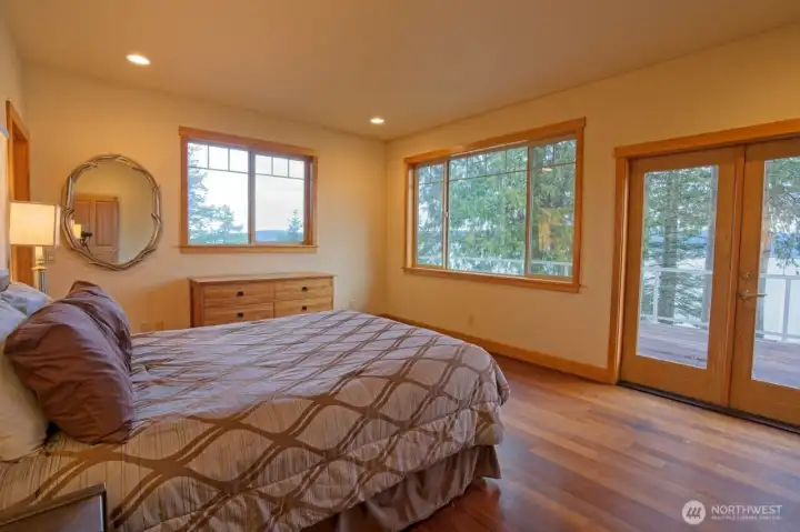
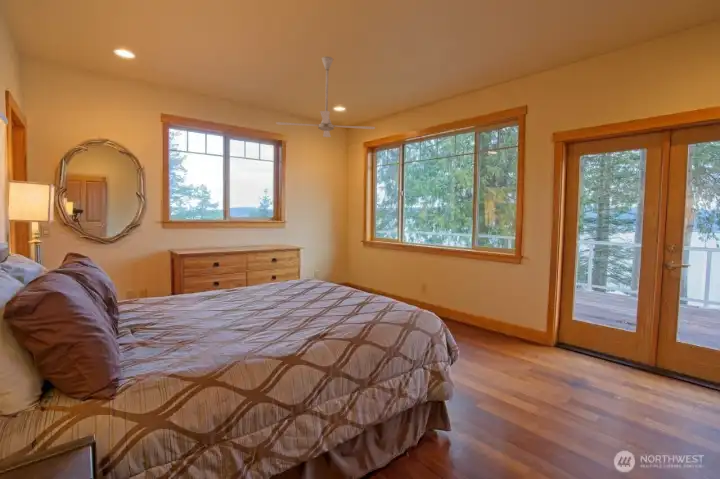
+ ceiling fan (326, 94)
